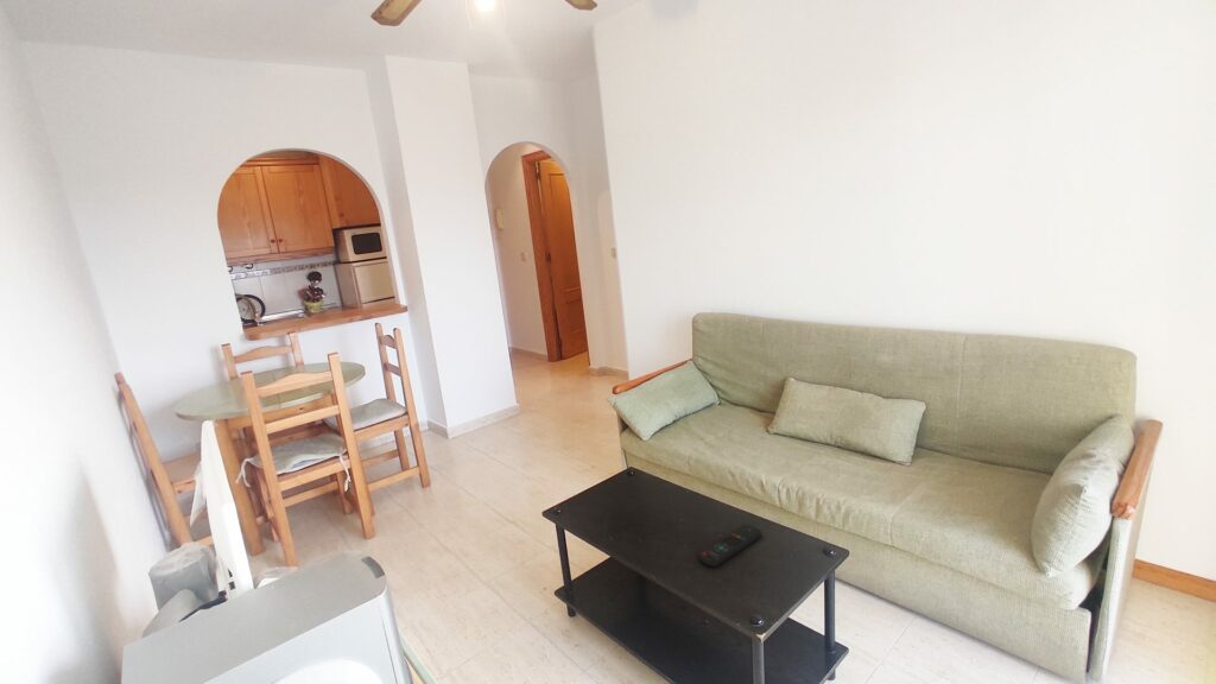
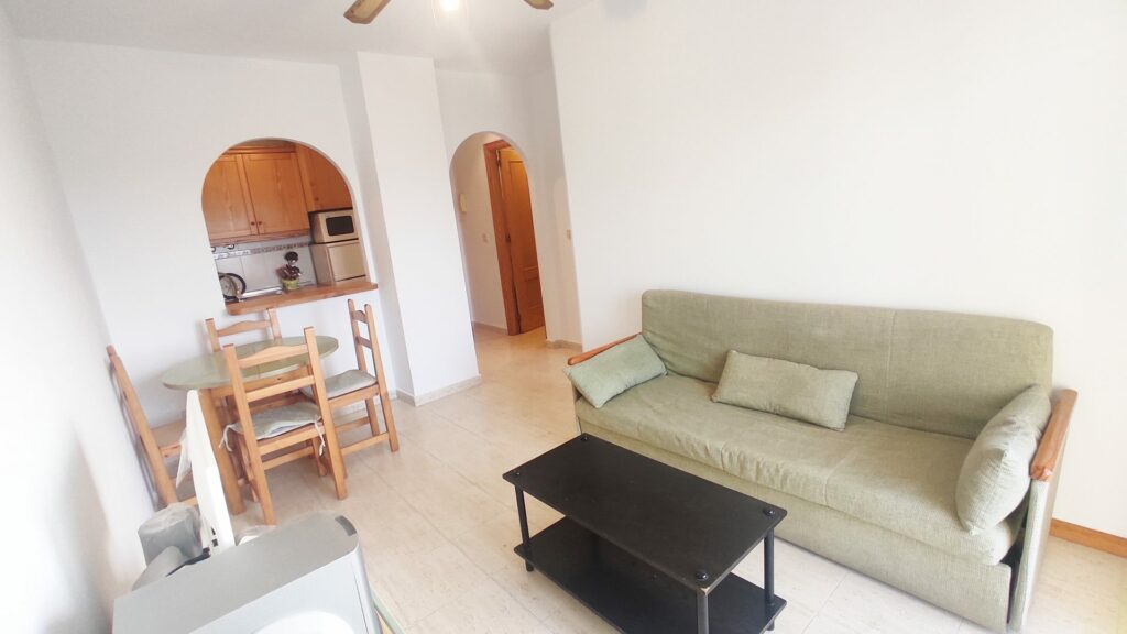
- remote control (730, 544)
